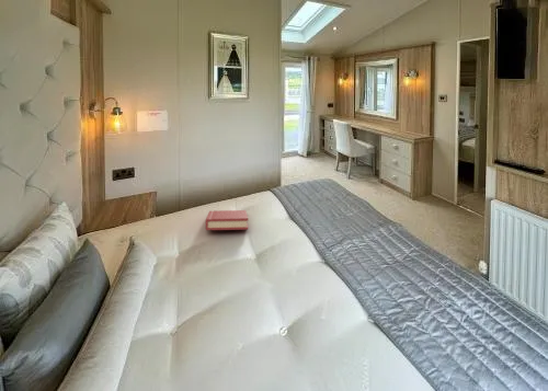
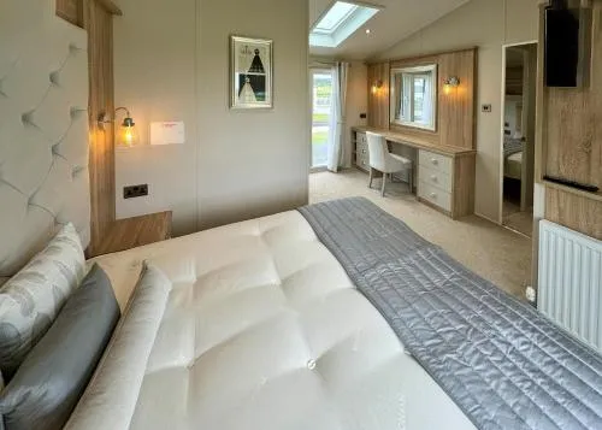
- hardback book (227, 219)
